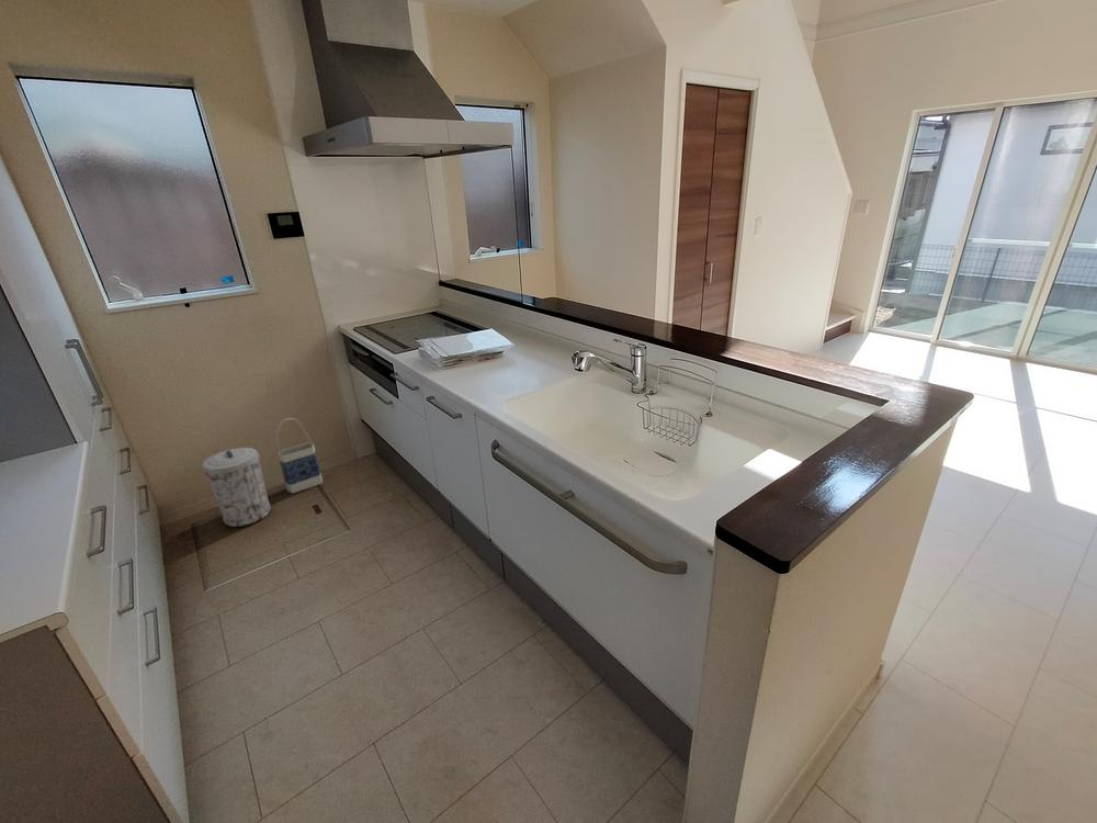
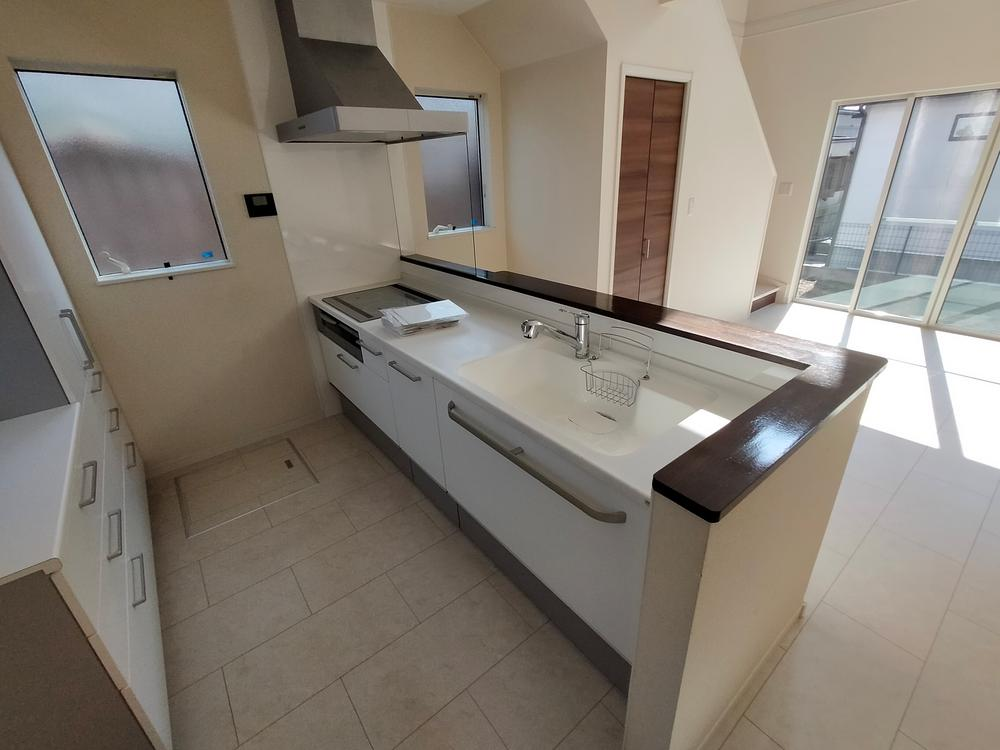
- bag (296, 452)
- trash can (238, 484)
